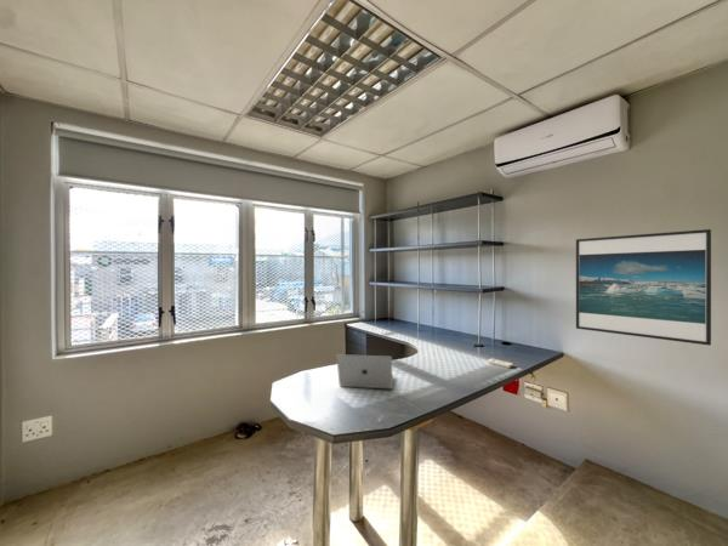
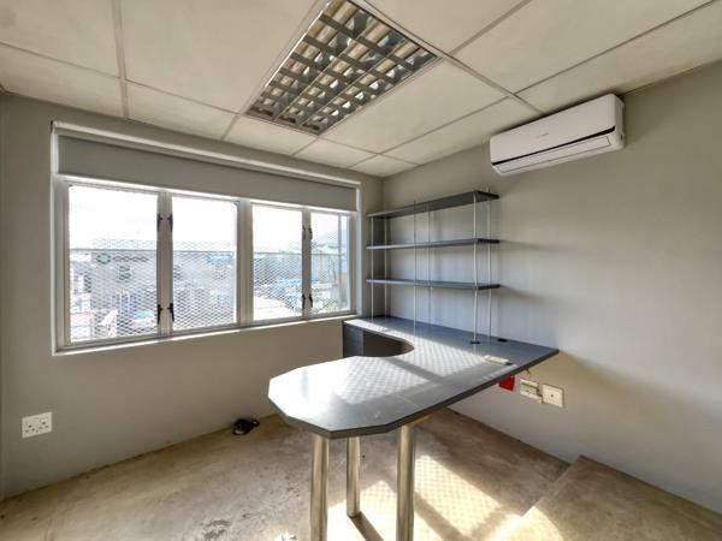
- laptop (366, 366)
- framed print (635, 285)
